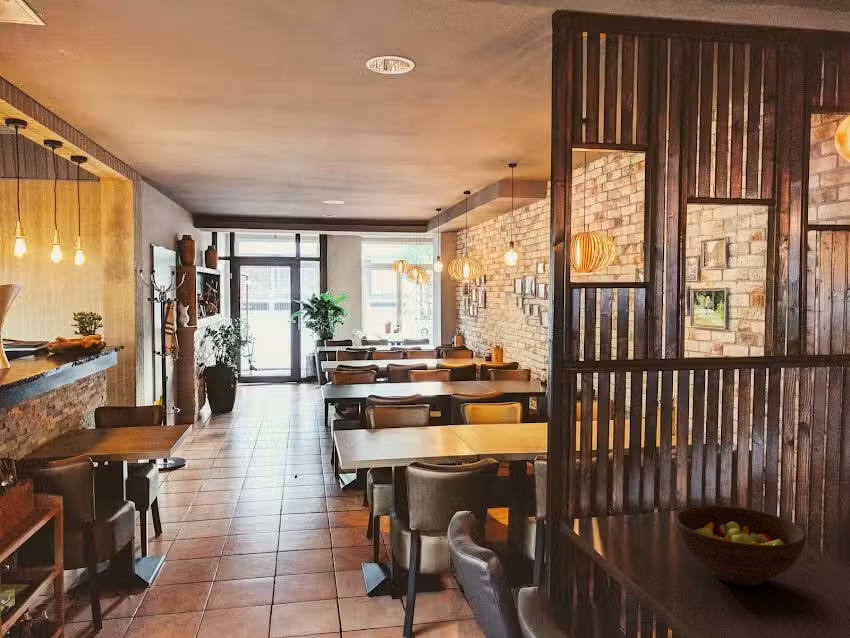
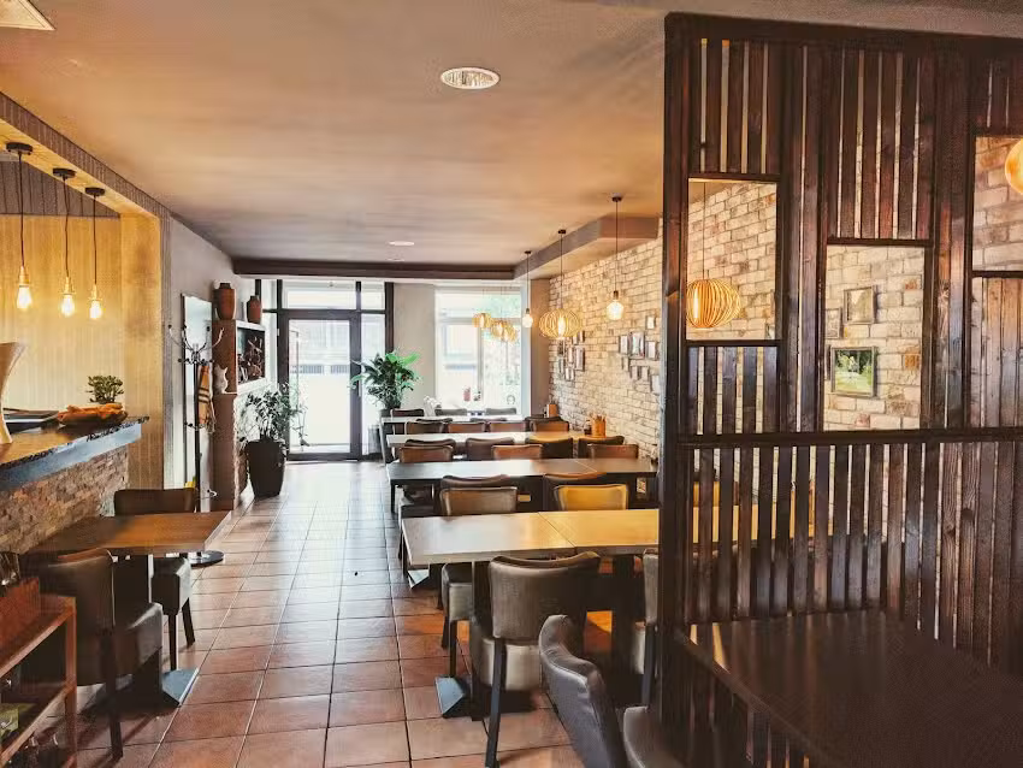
- fruit bowl (737, 550)
